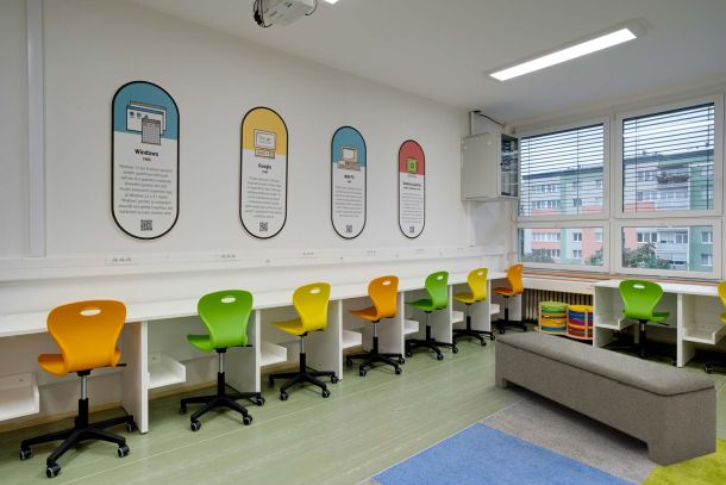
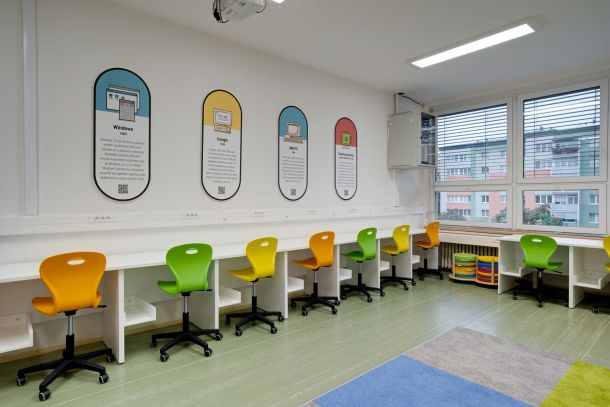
- bench (584, 381)
